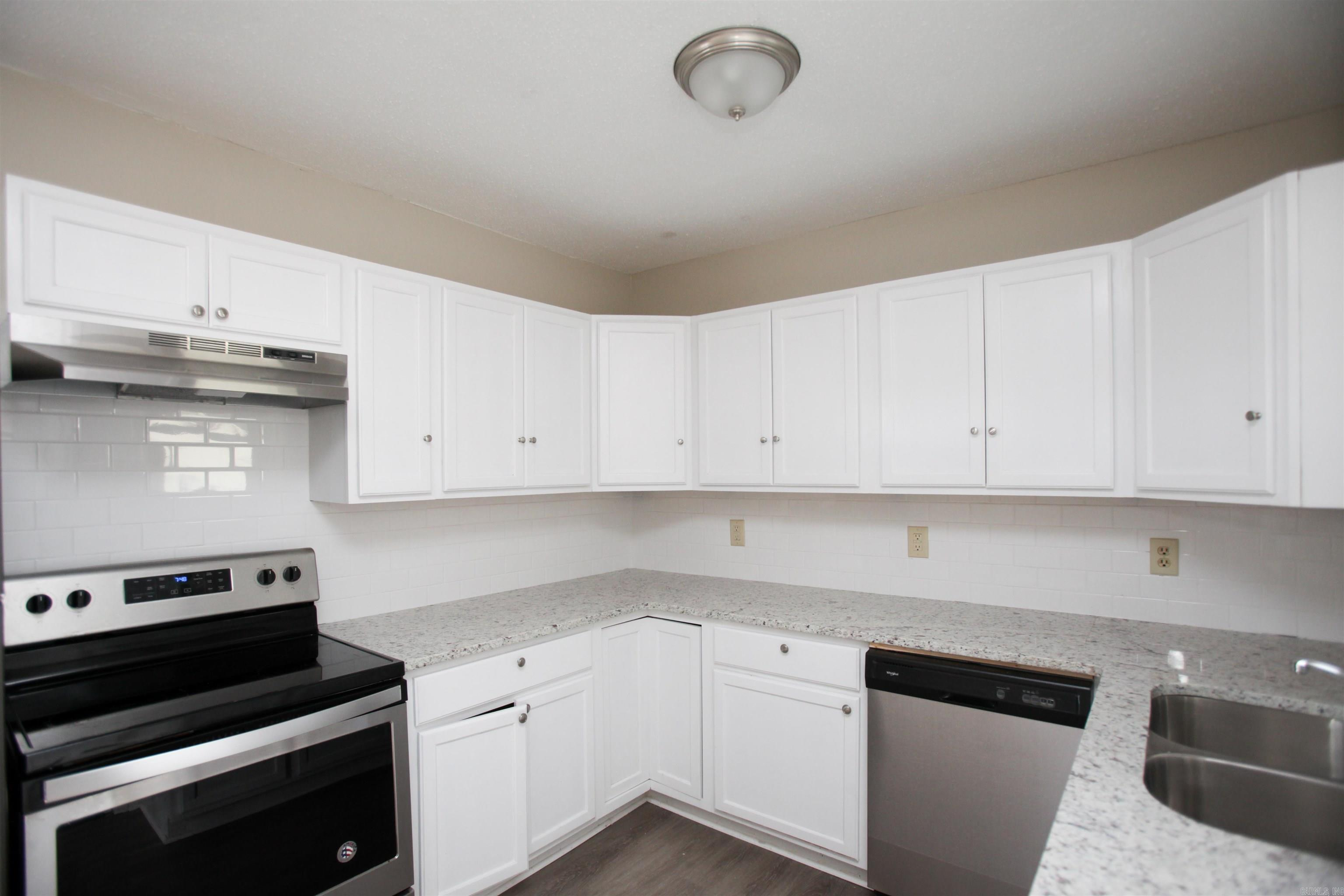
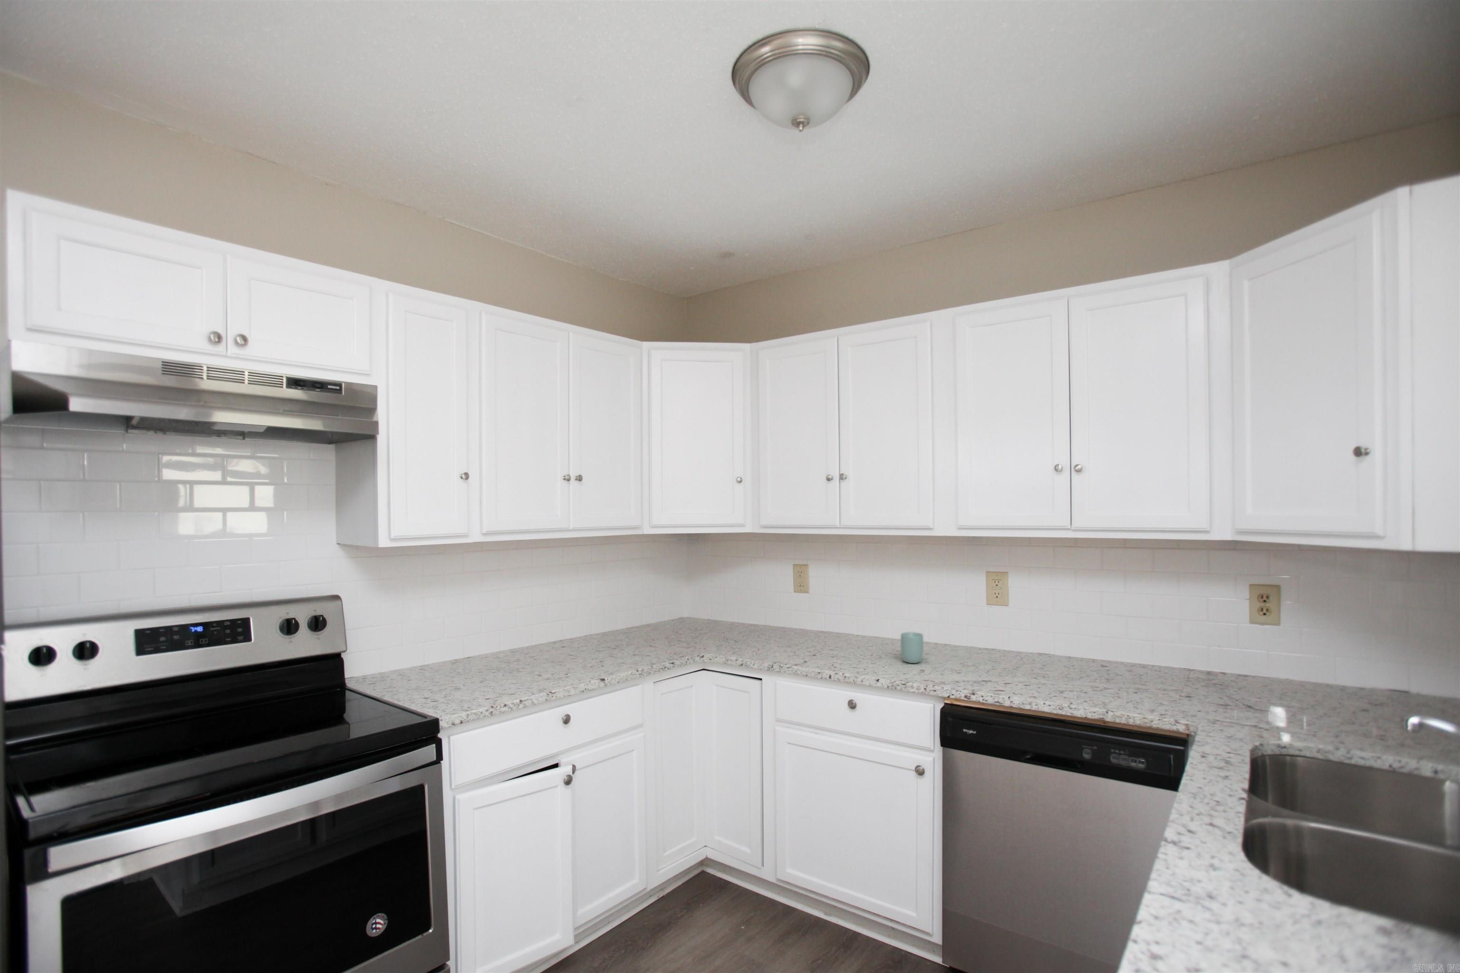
+ cup (912, 648)
